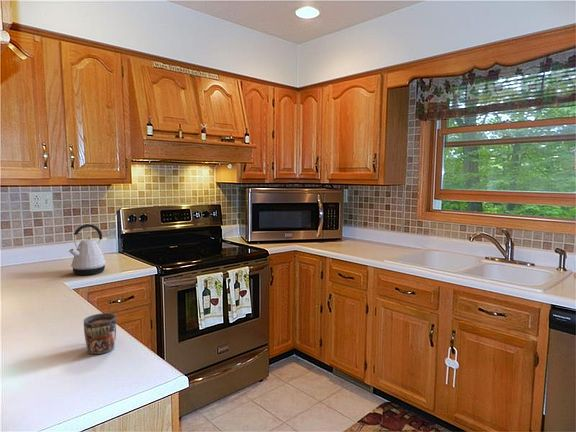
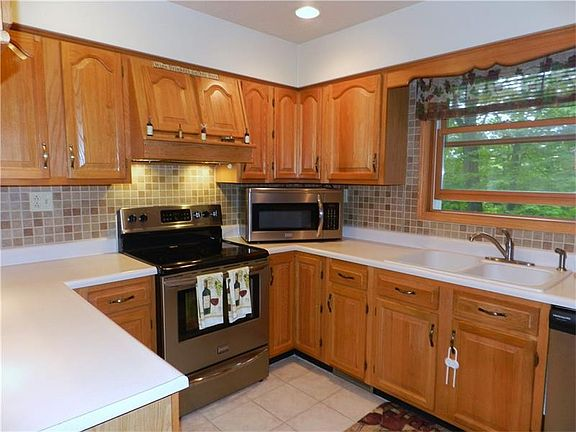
- kettle (87, 248)
- mug (102, 330)
